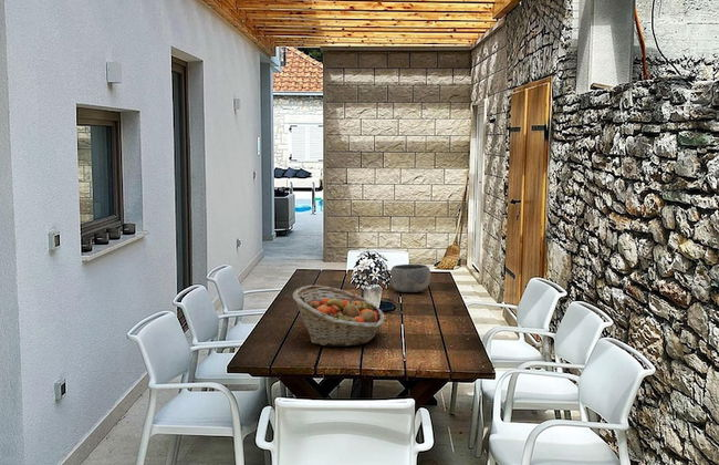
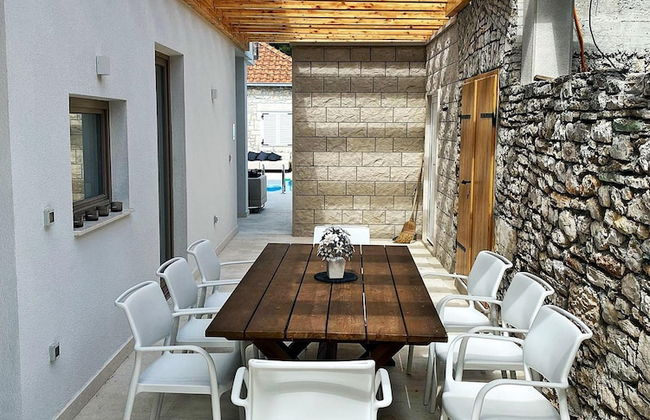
- fruit basket (338, 313)
- bowl (409, 278)
